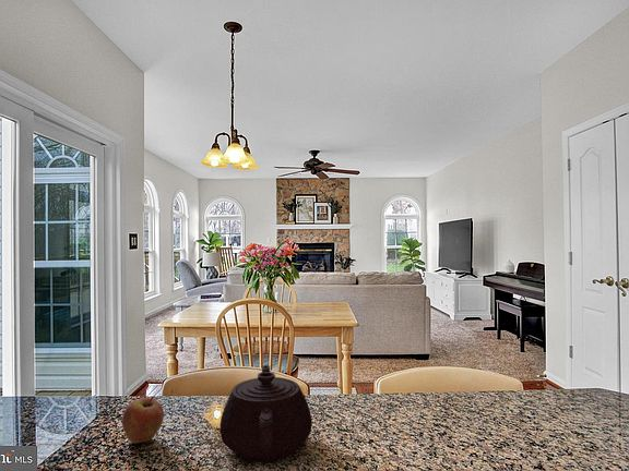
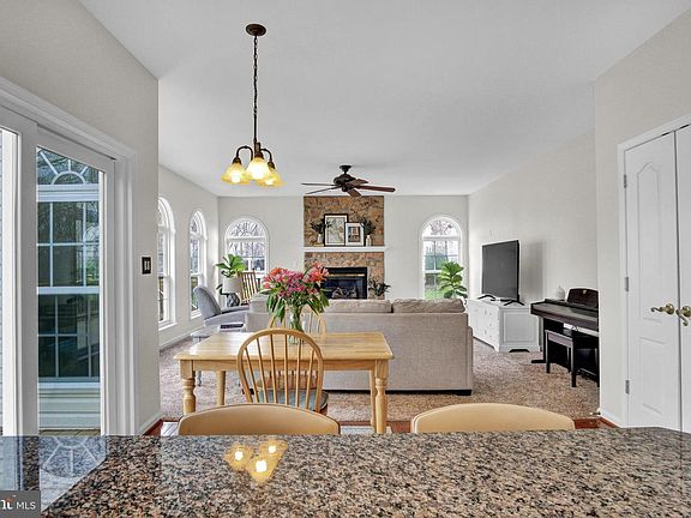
- teapot (266, 407)
- fruit (143, 416)
